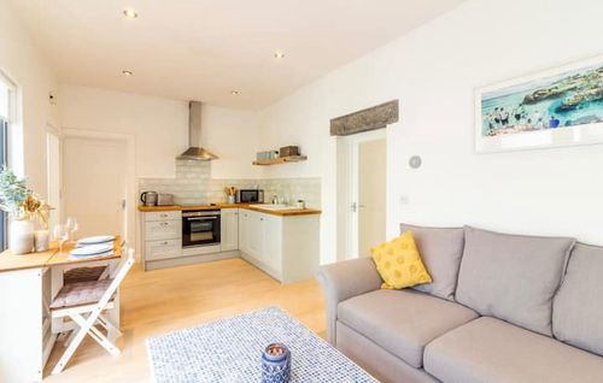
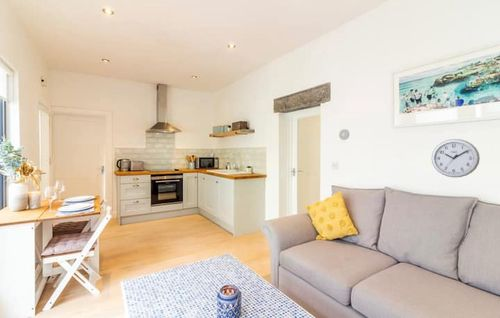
+ wall clock (453, 158)
